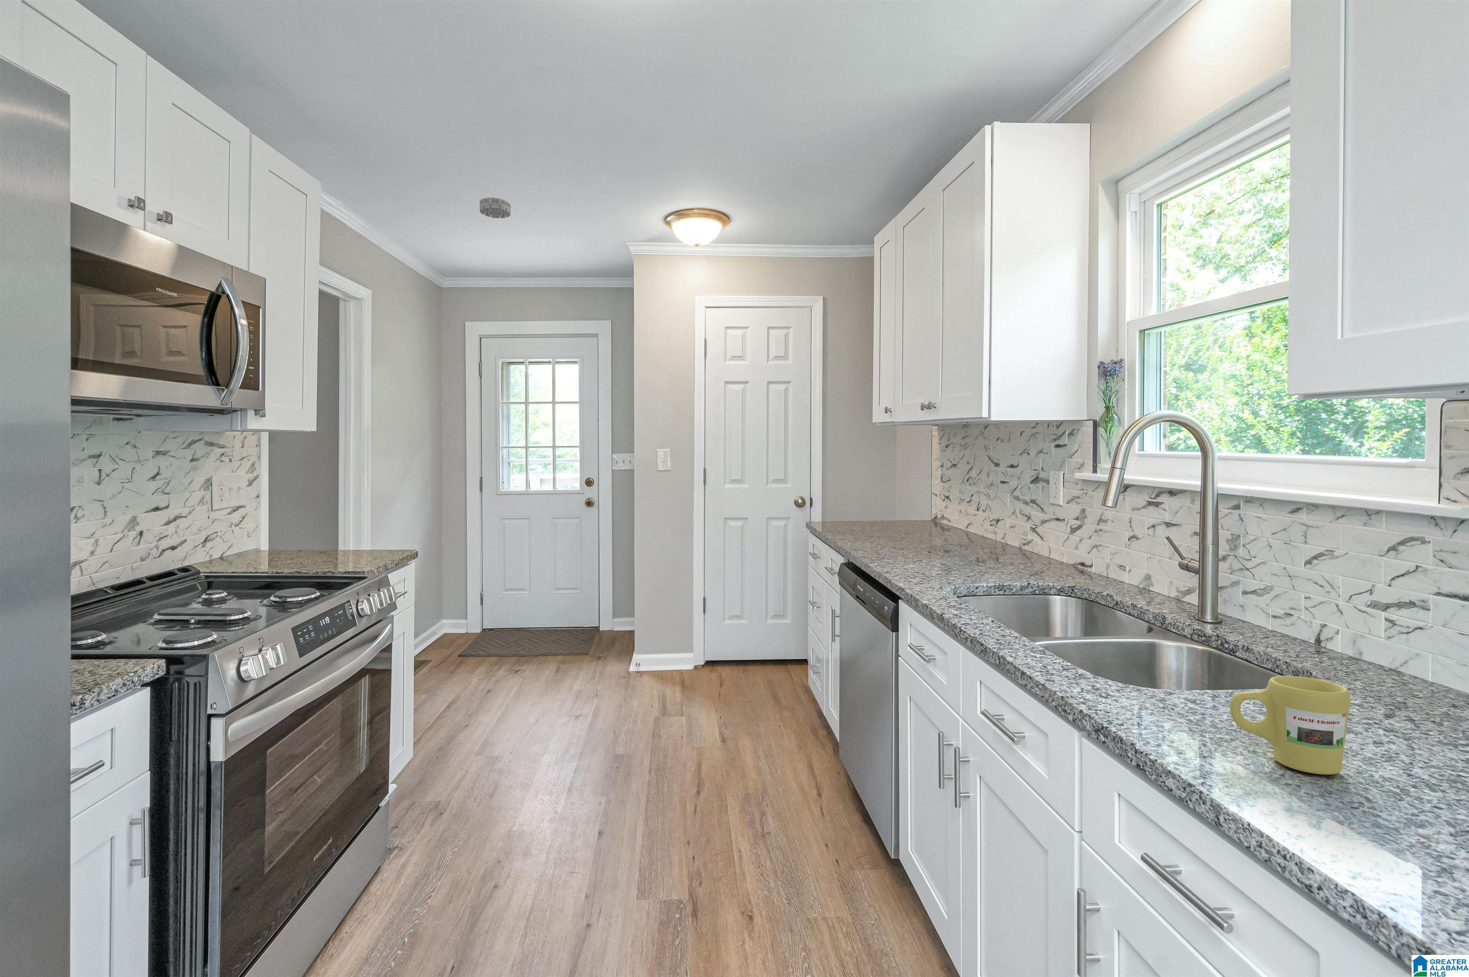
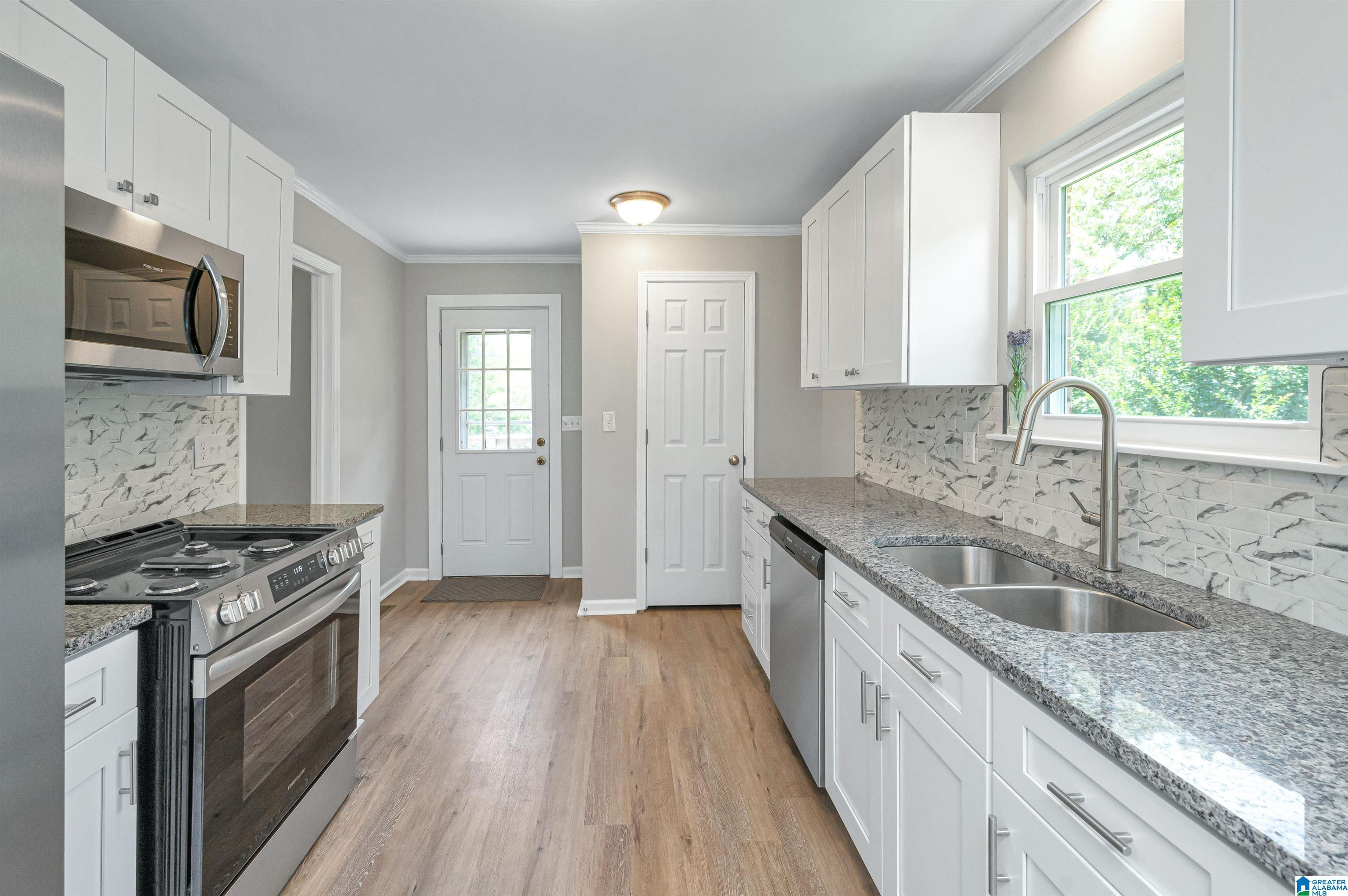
- smoke detector (495, 207)
- mug (1287, 722)
